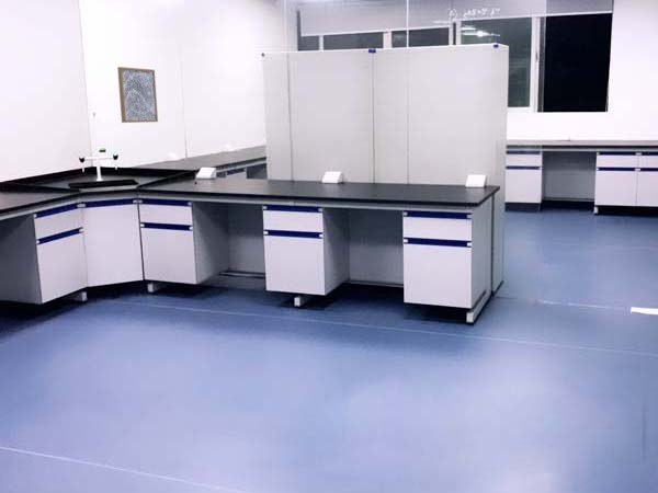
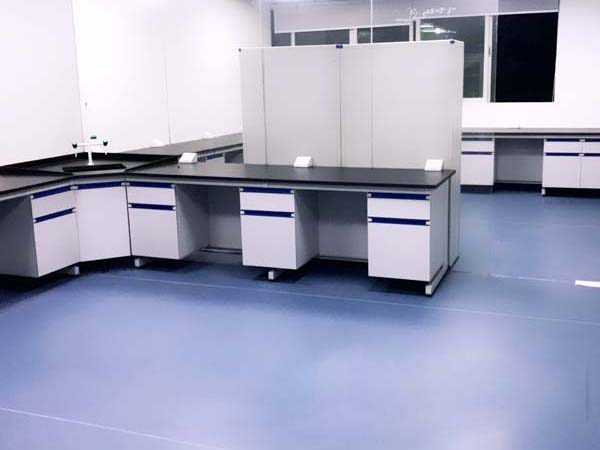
- wall art (138, 95)
